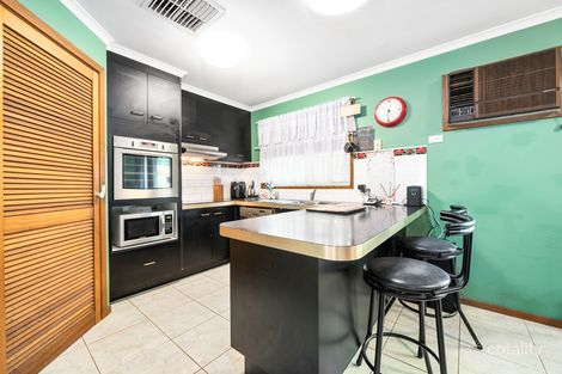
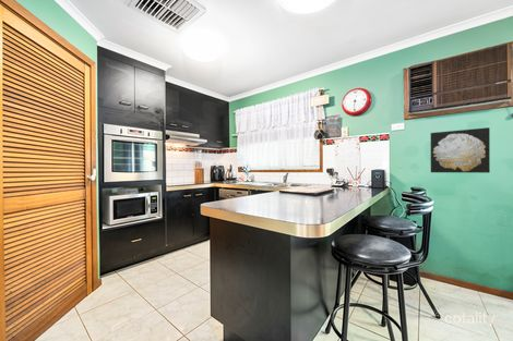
+ wall art (457, 151)
